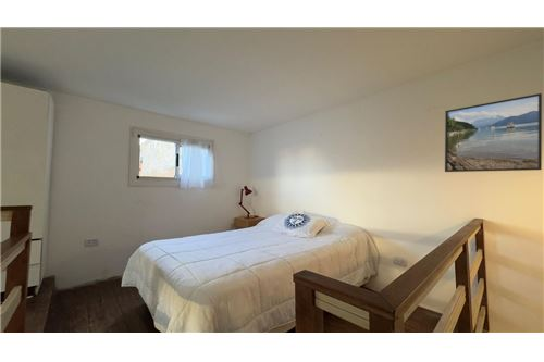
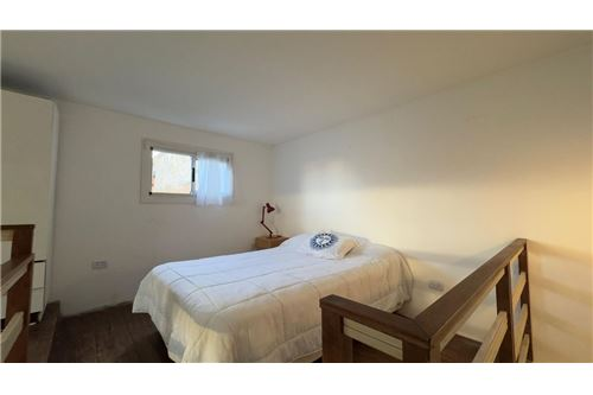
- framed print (487, 137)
